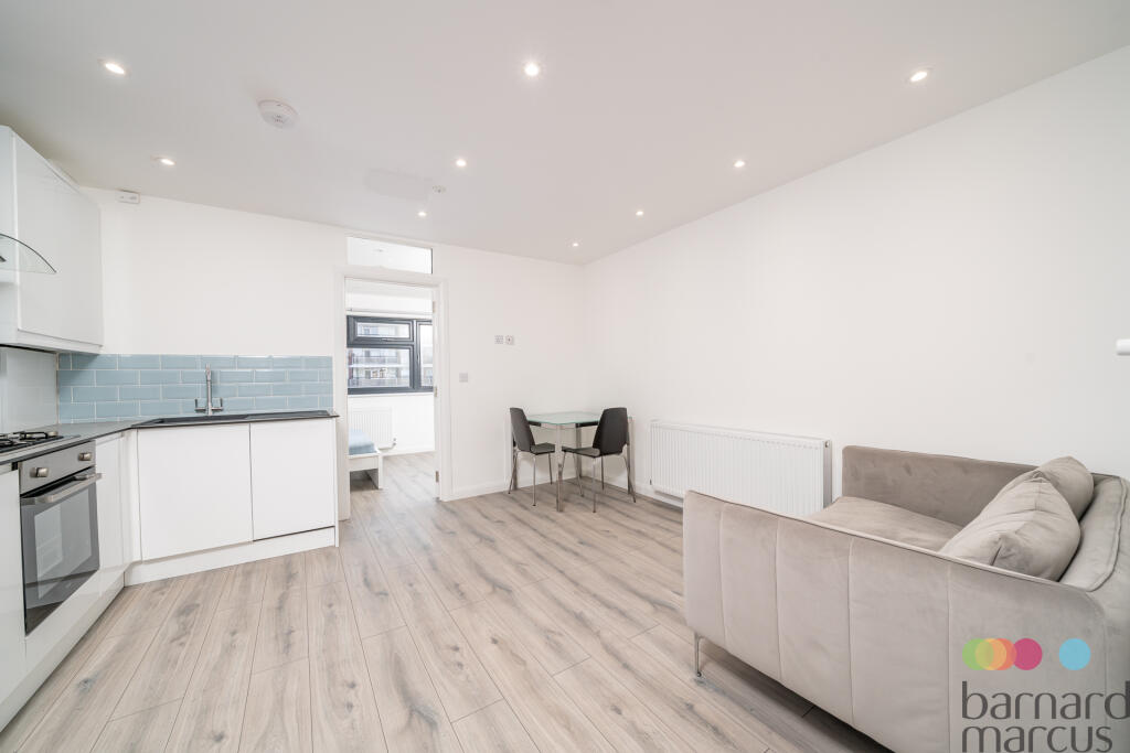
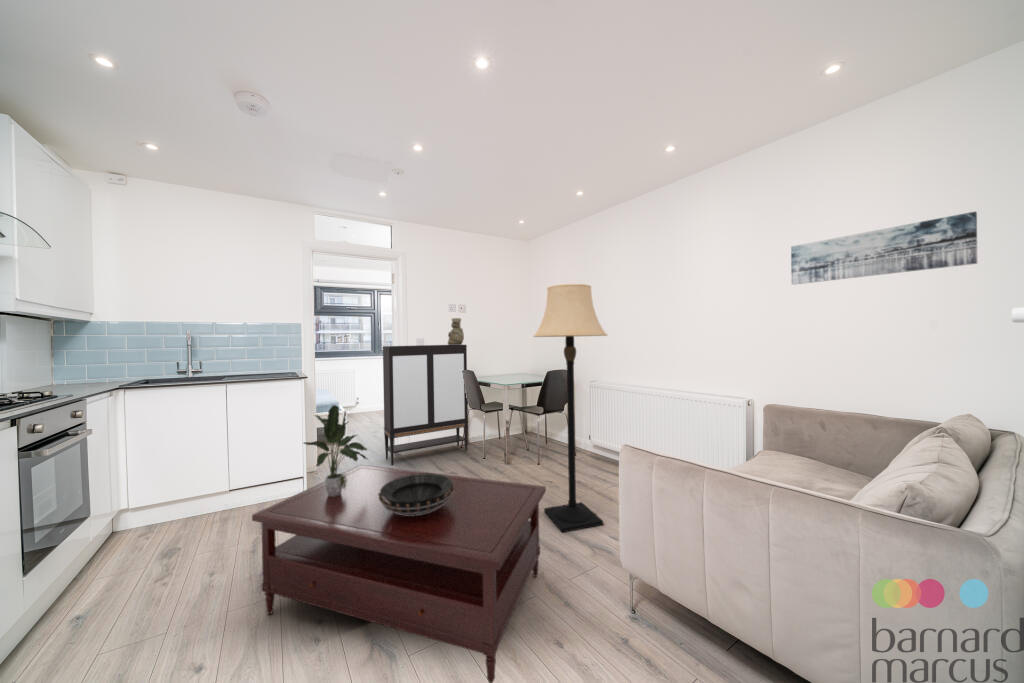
+ potted plant (337, 450)
+ storage cabinet (426, 400)
+ decorative bowl (417, 496)
+ wall art (870, 253)
+ lamp (570, 402)
+ coffee table (410, 546)
+ ceramic vessel (455, 331)
